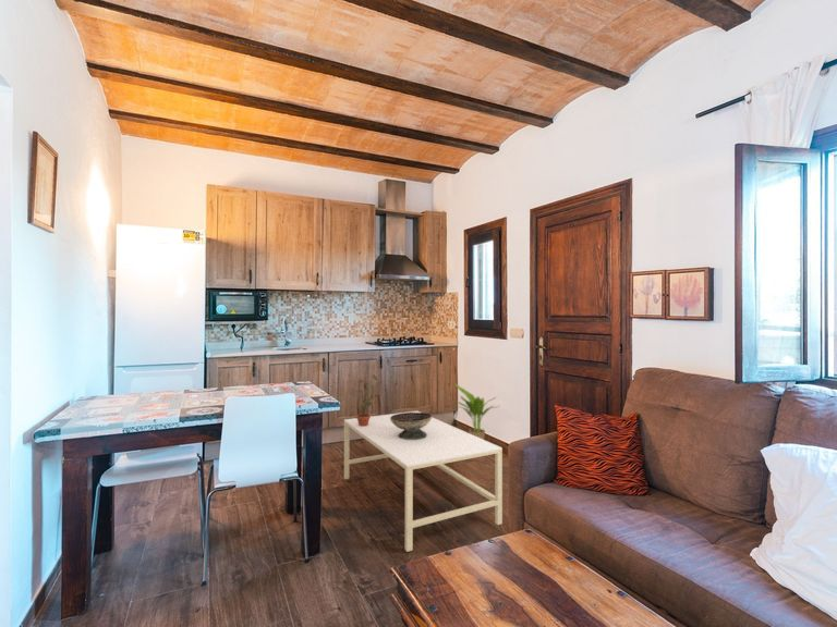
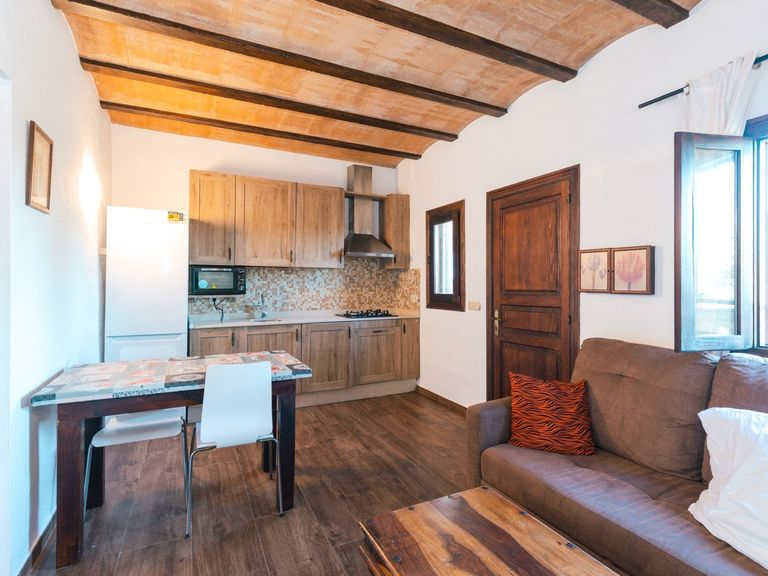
- coffee table (413, 465)
- decorative bowl (411, 425)
- potted plant (364, 401)
- potted plant (474, 416)
